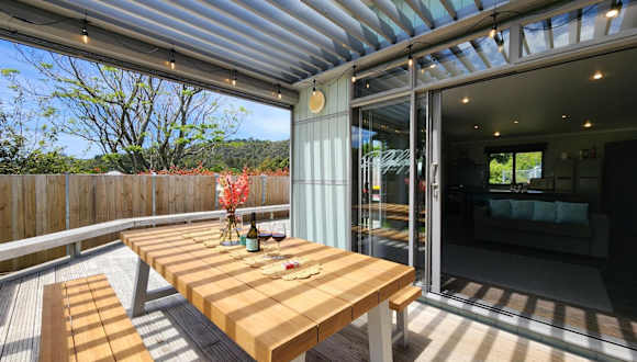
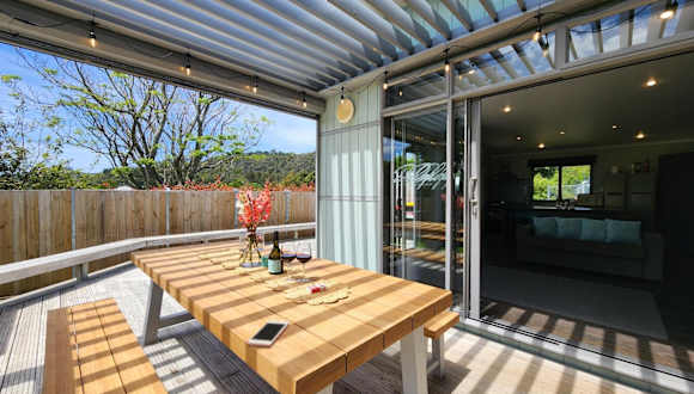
+ cell phone (269, 332)
